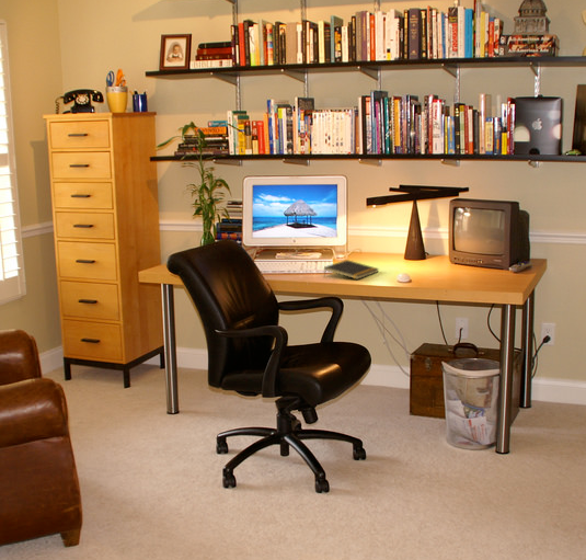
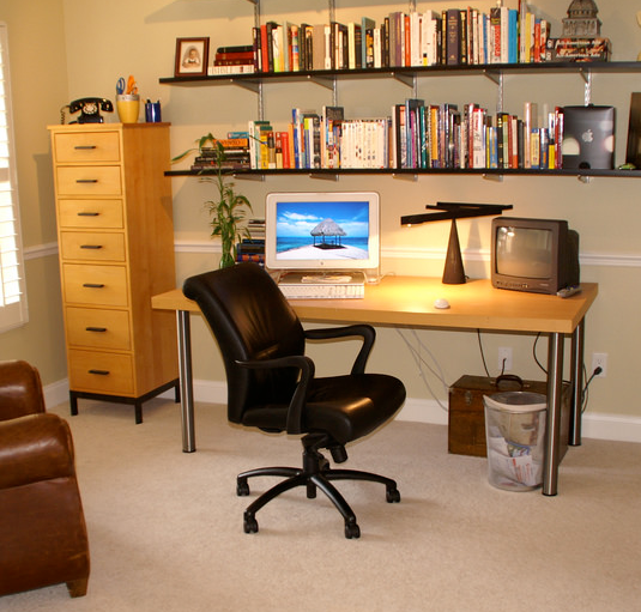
- notepad (352, 268)
